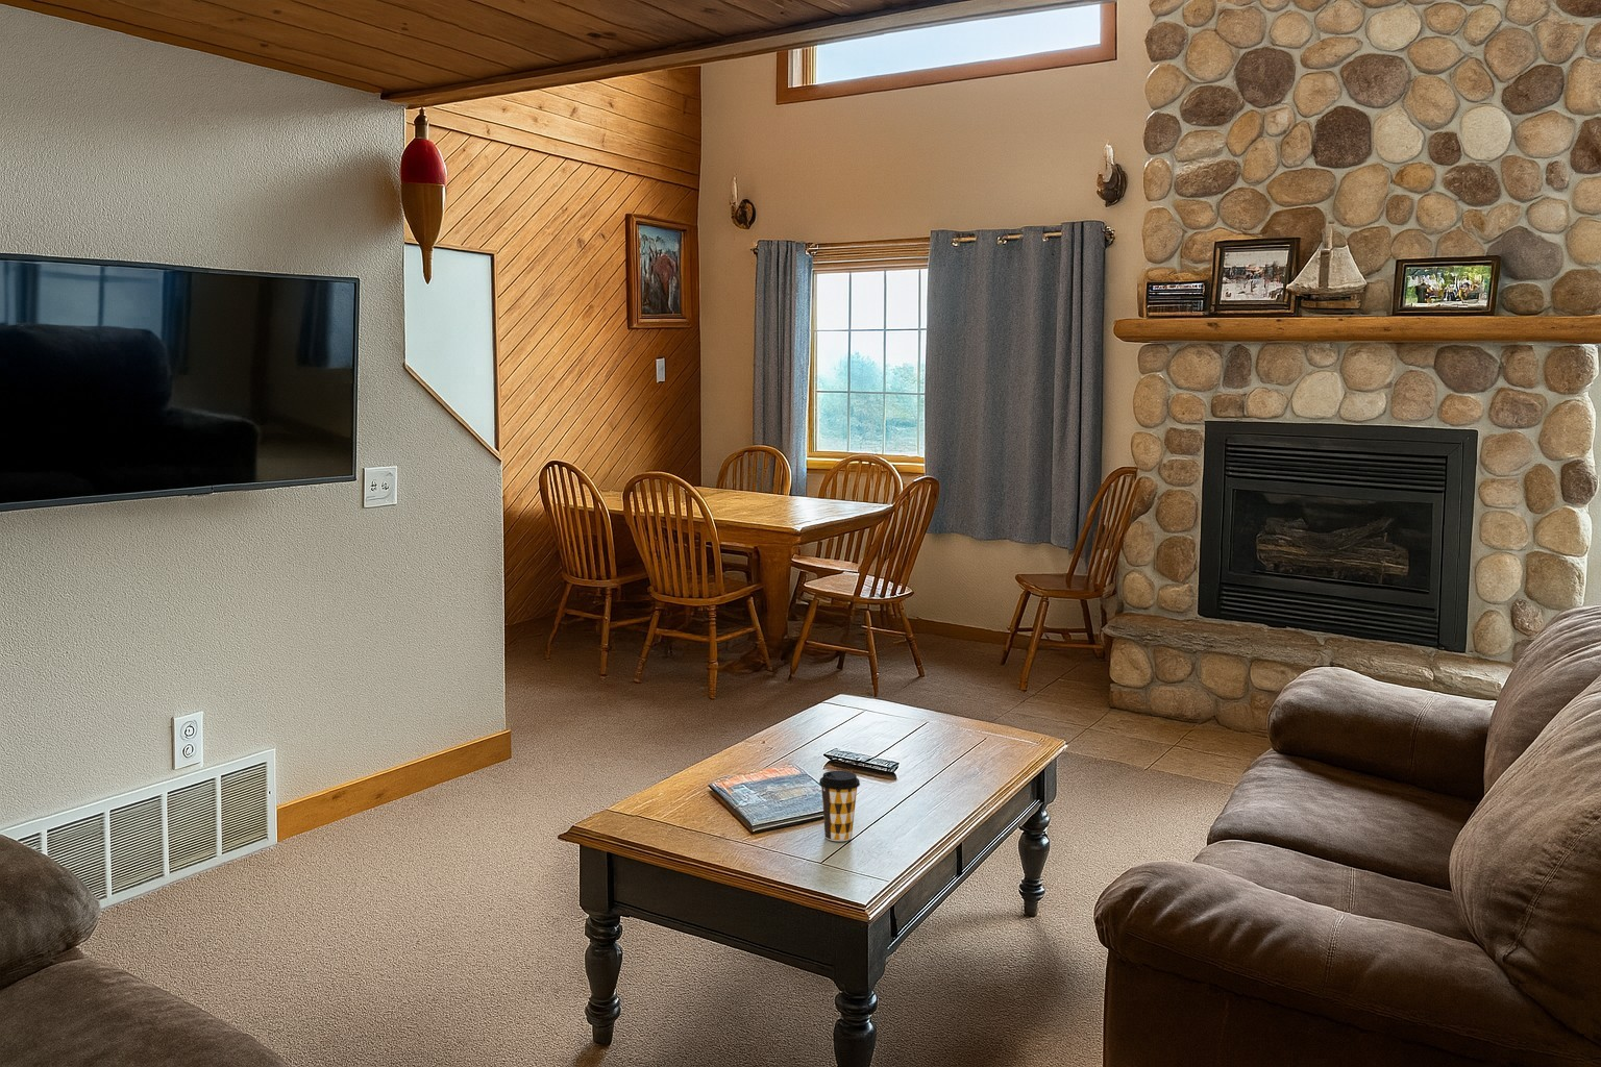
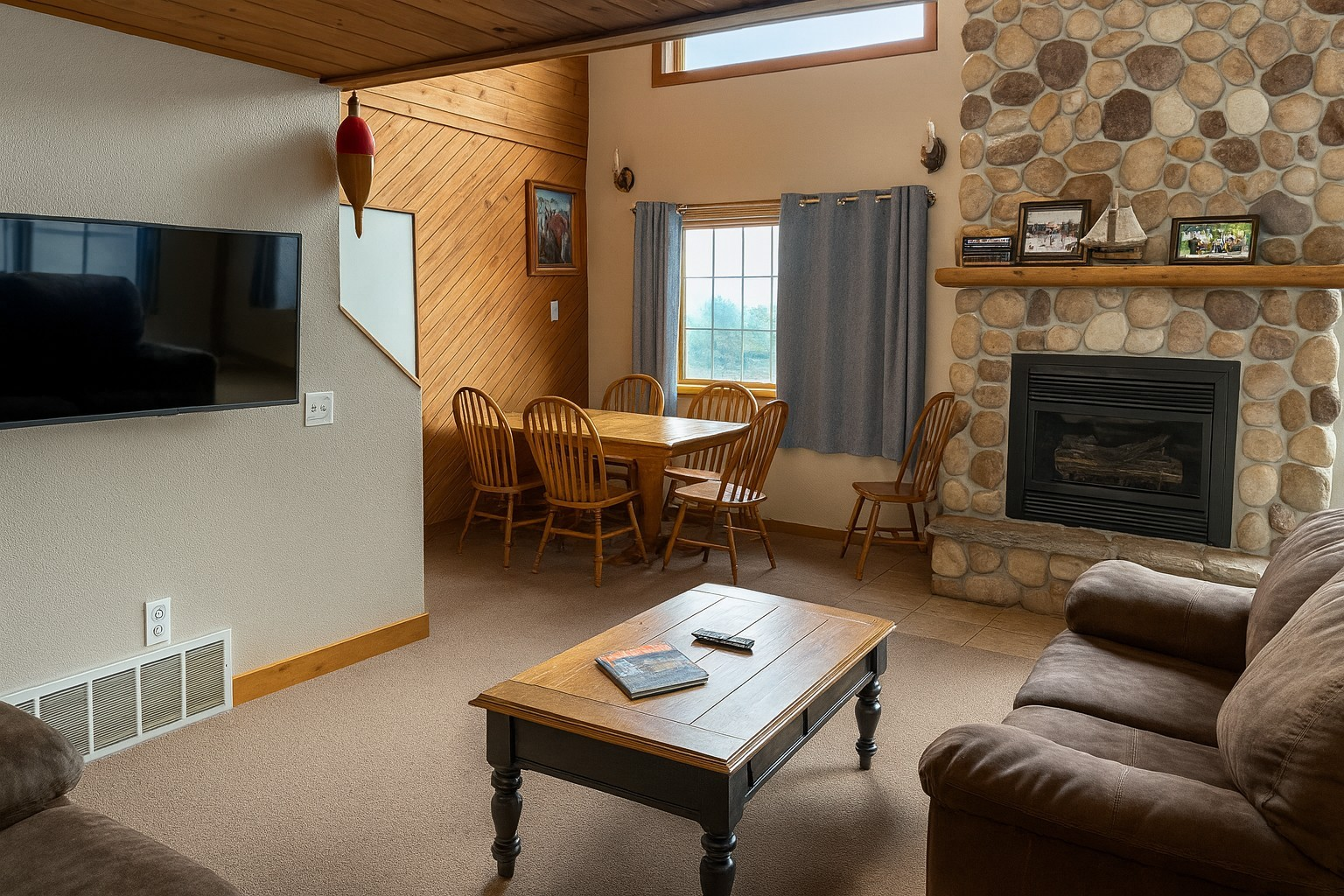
- coffee cup (839, 805)
